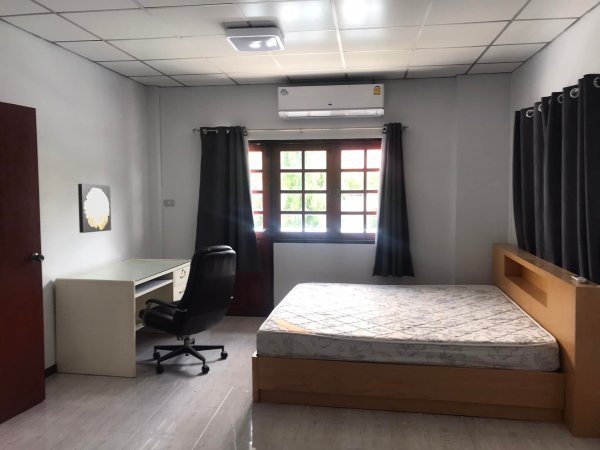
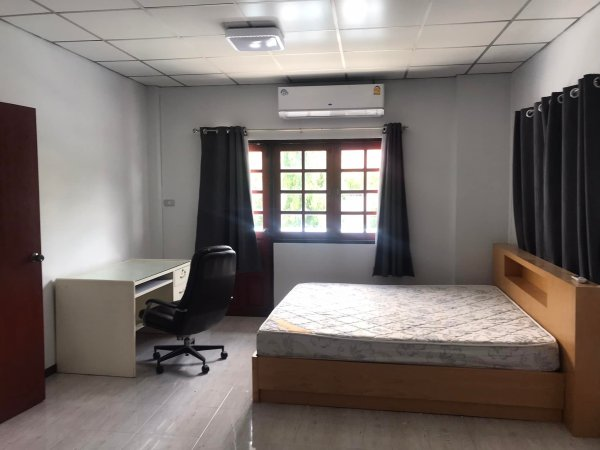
- wall art (95, 208)
